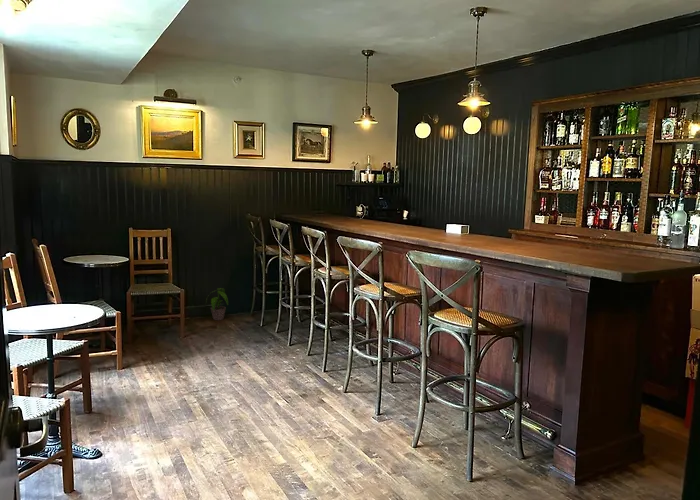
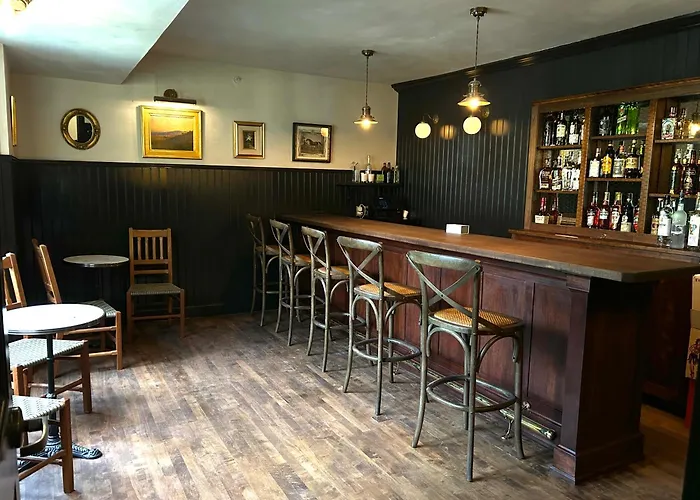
- potted plant (218, 303)
